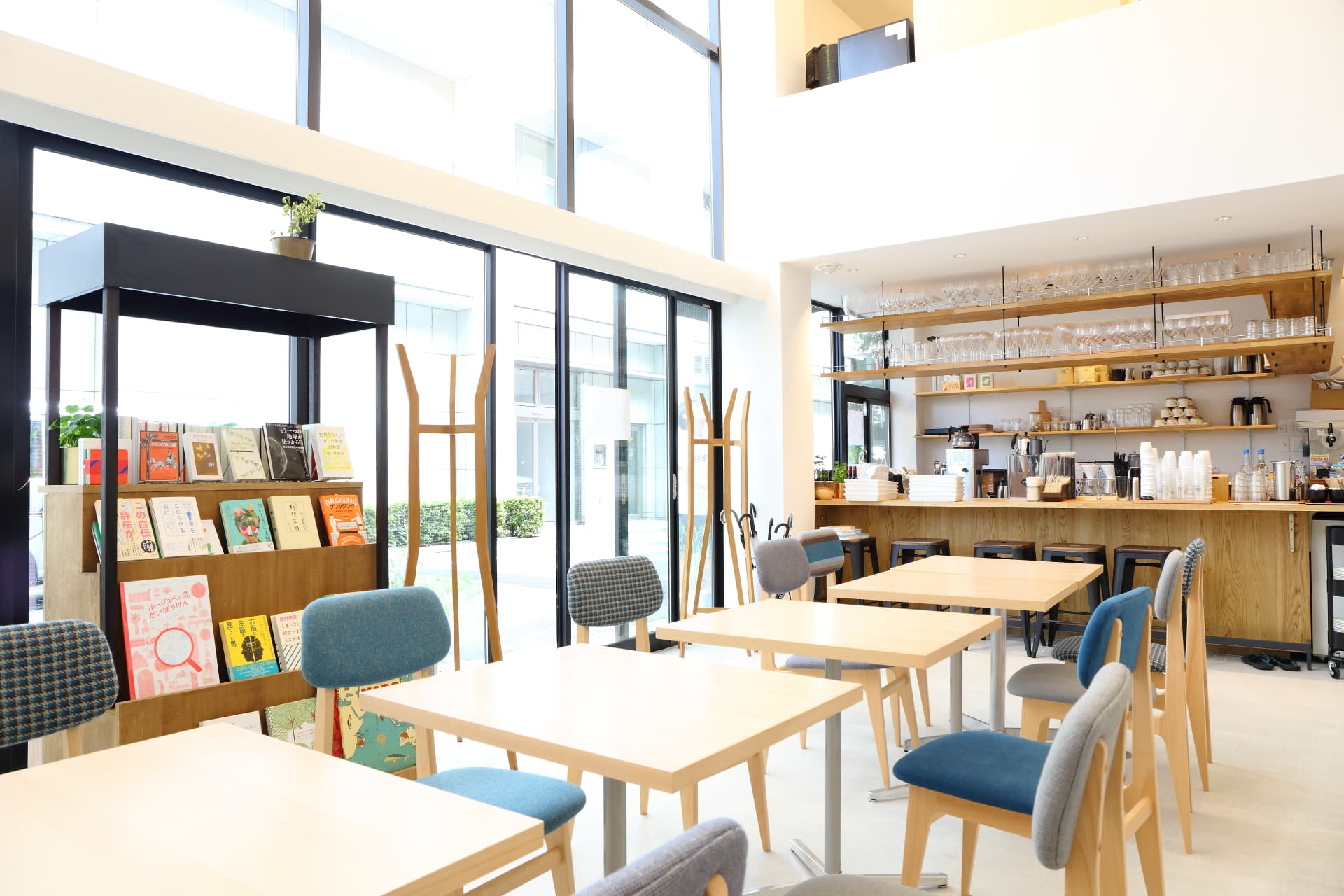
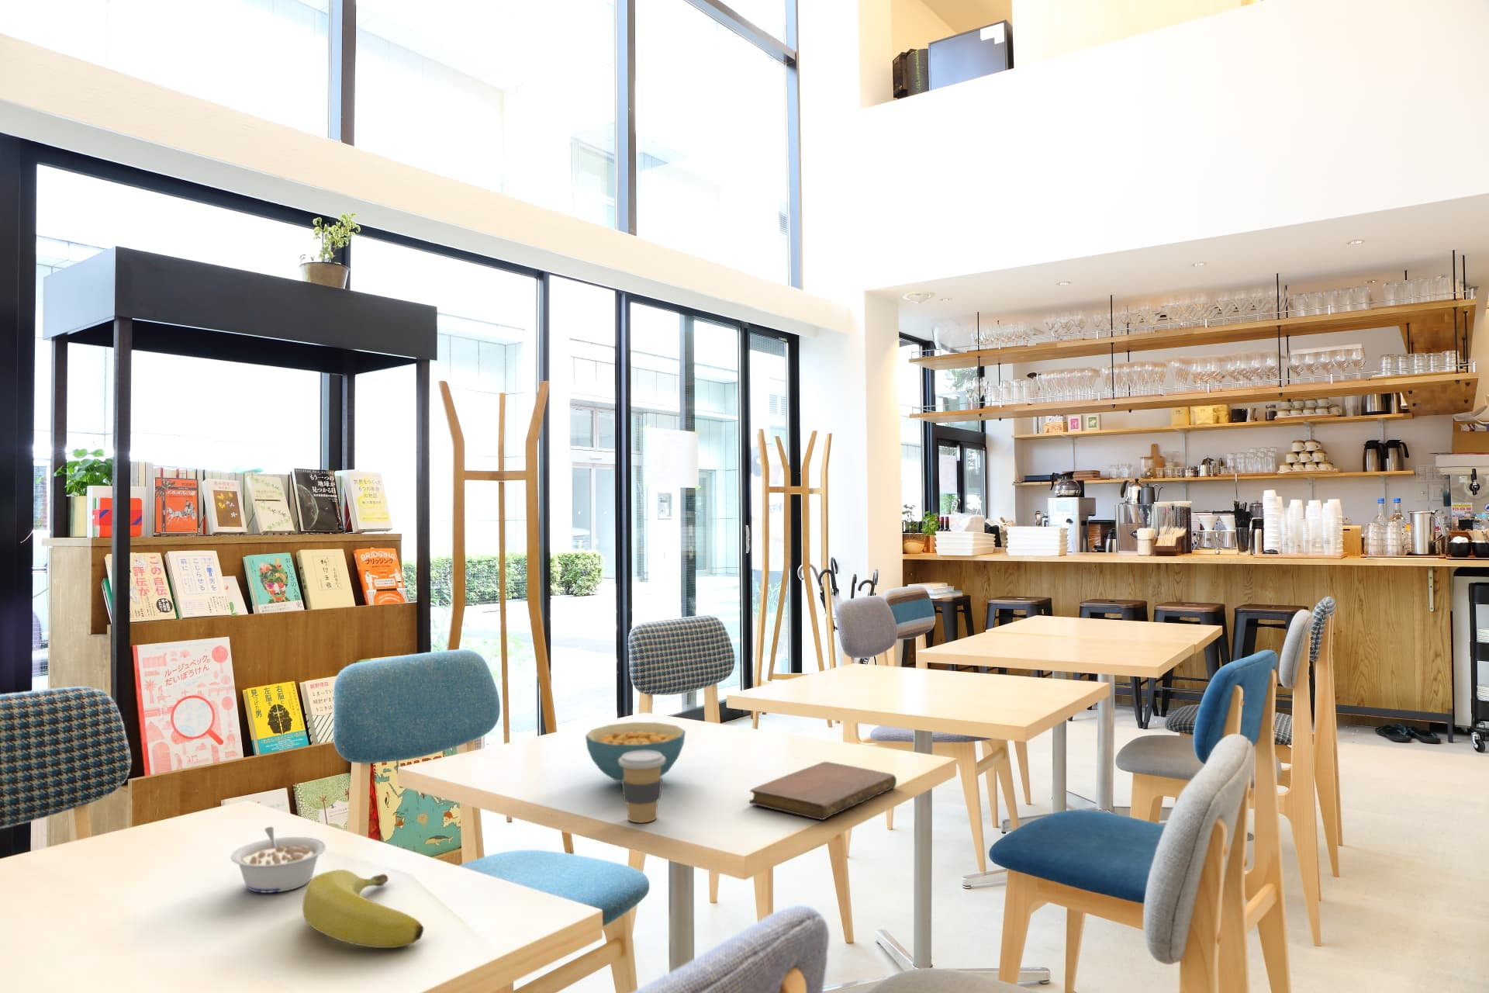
+ notebook (824, 788)
+ cereal bowl (636, 750)
+ coffee cup (643, 787)
+ legume (276, 862)
+ banana (379, 904)
